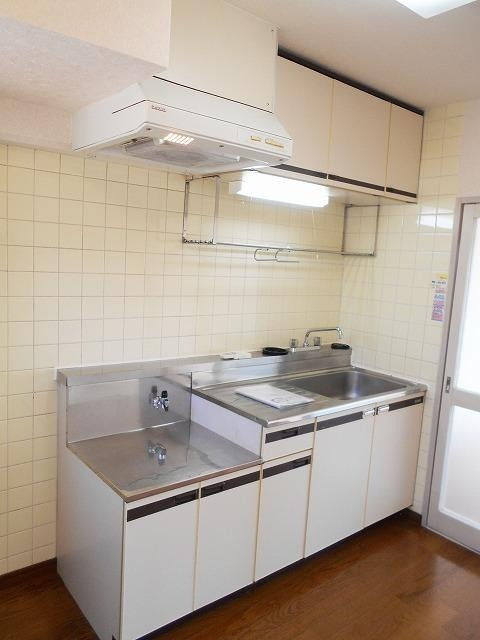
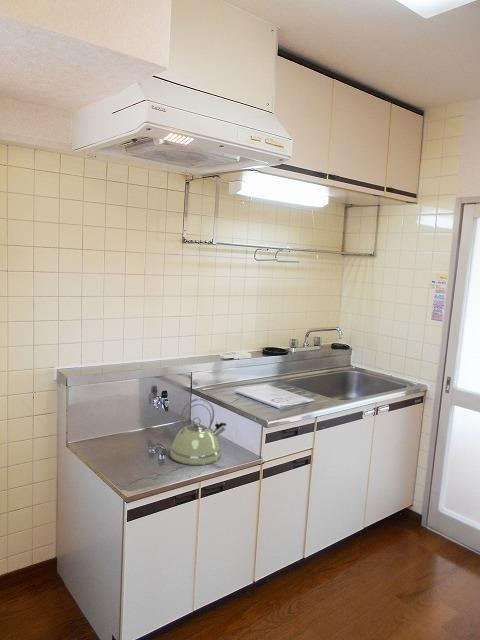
+ kettle (200, 426)
